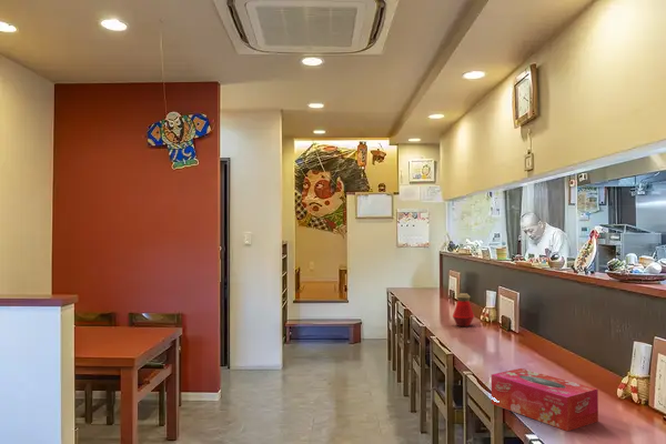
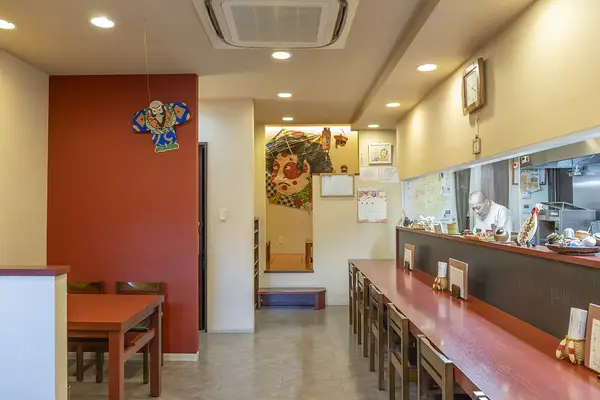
- tissue box (542, 396)
- bottle (463, 309)
